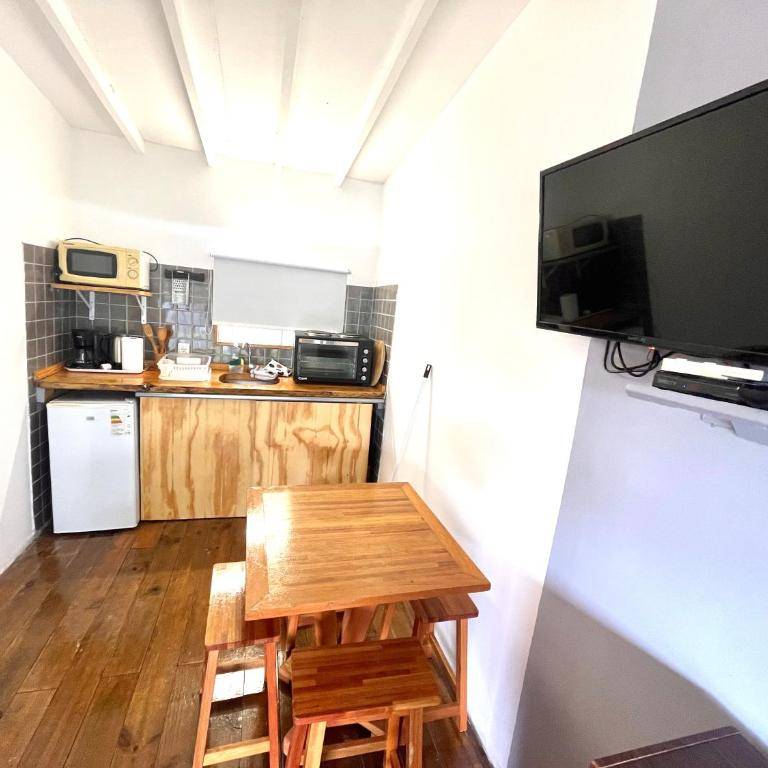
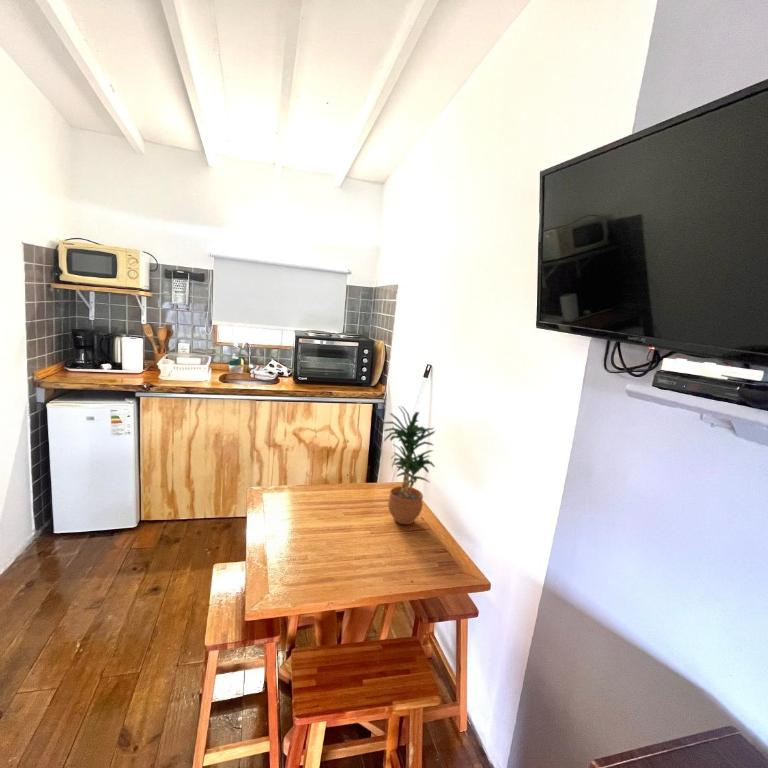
+ potted plant (406, 462)
